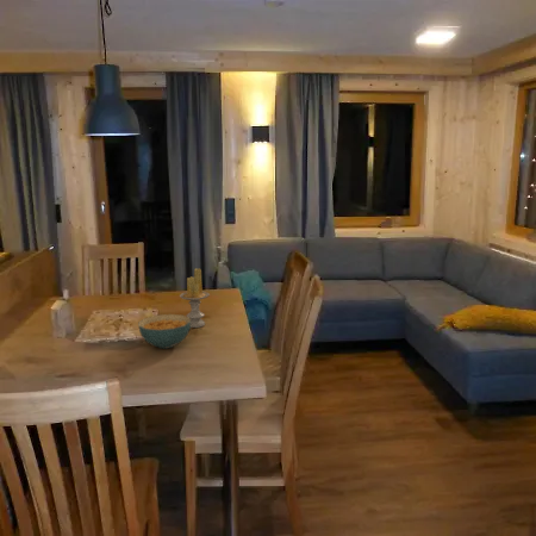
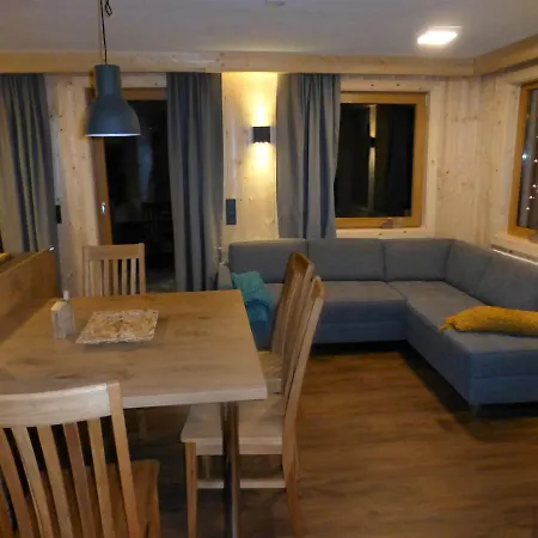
- cereal bowl (164, 334)
- candle (194, 297)
